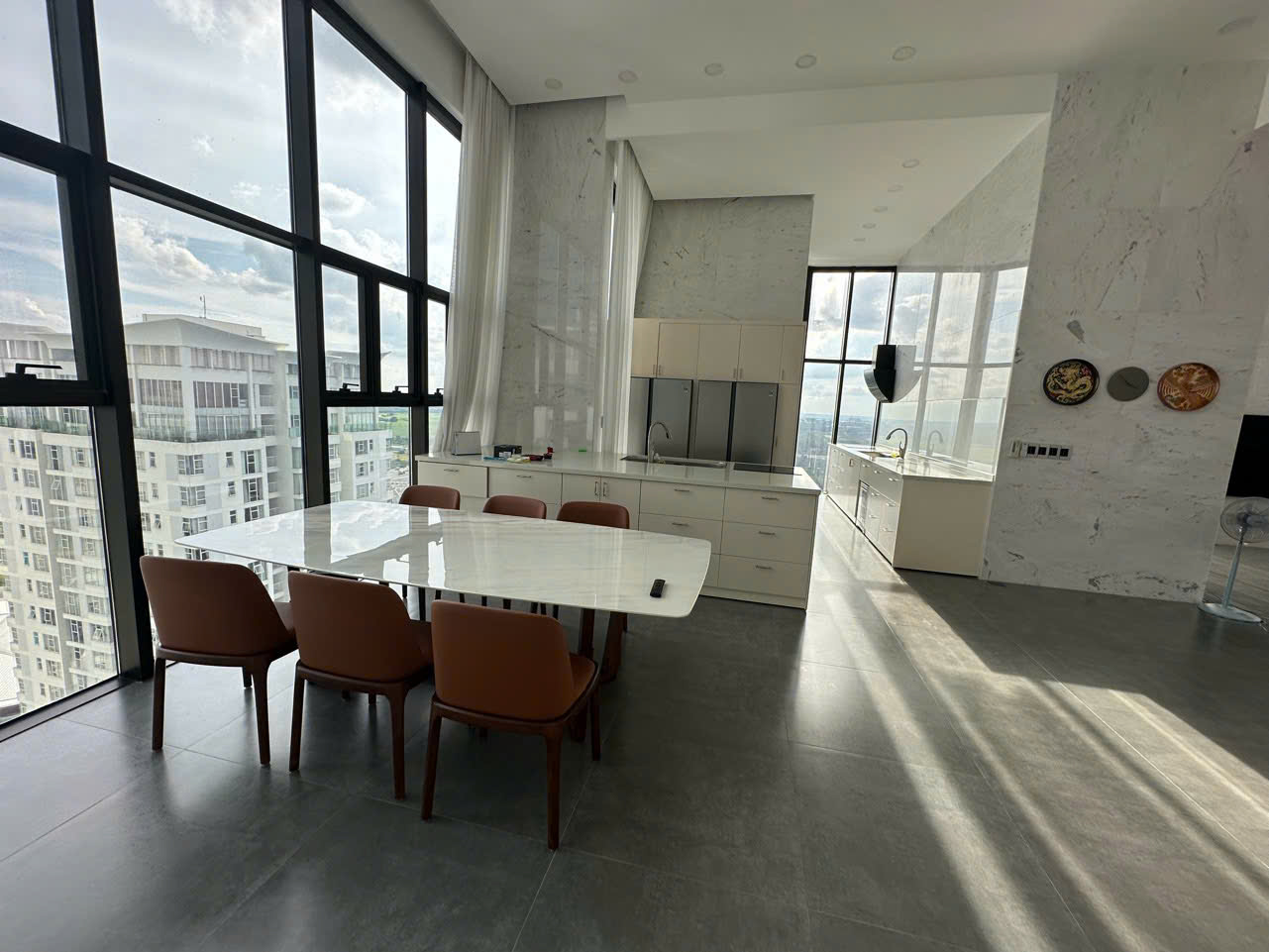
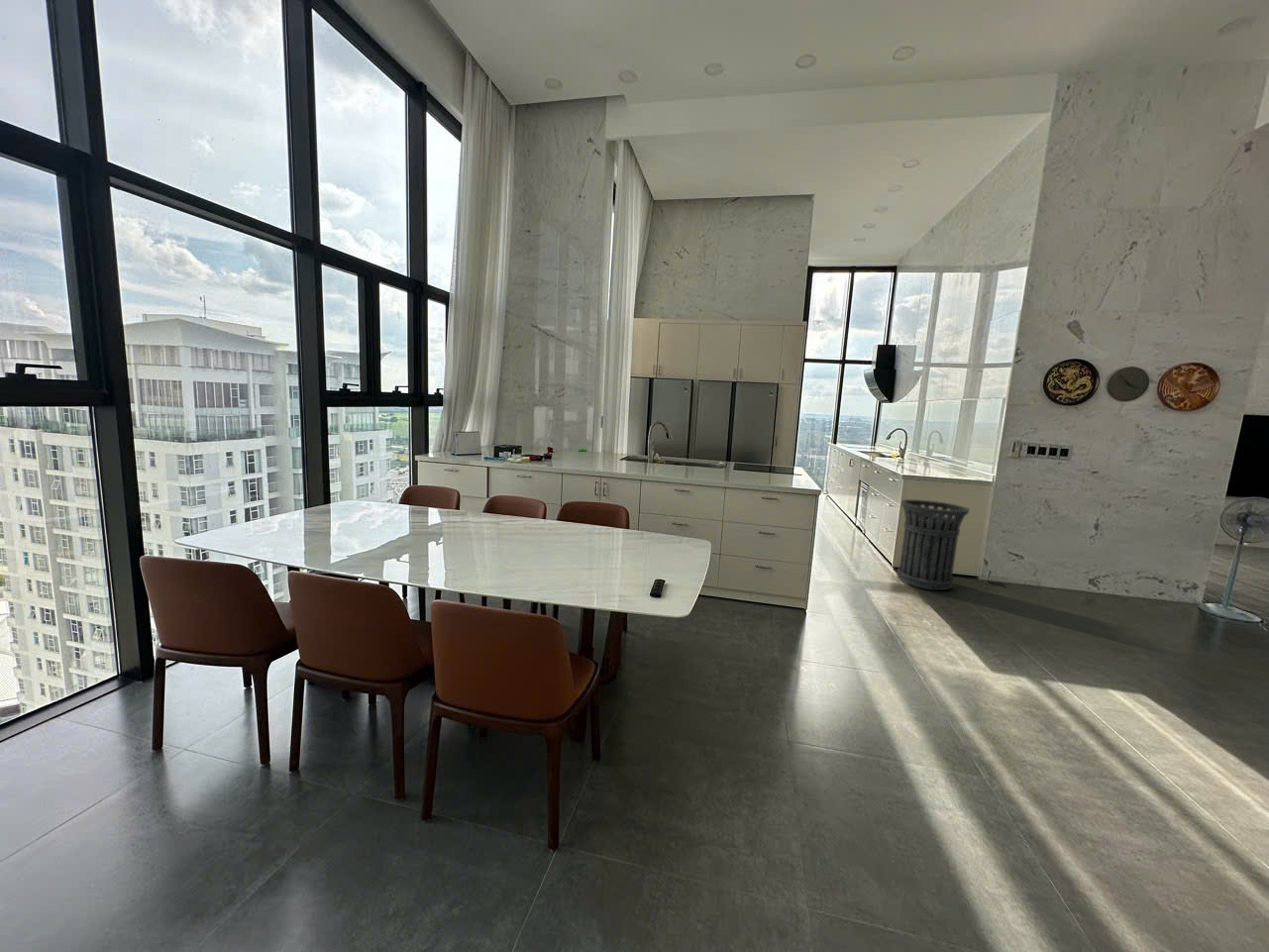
+ trash can (928, 544)
